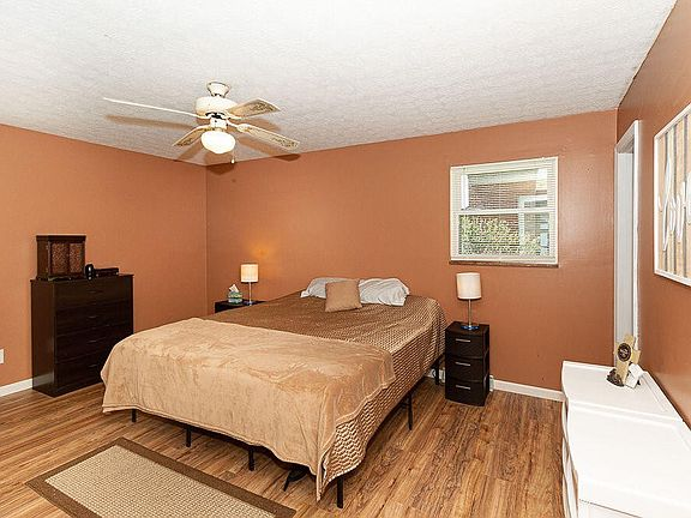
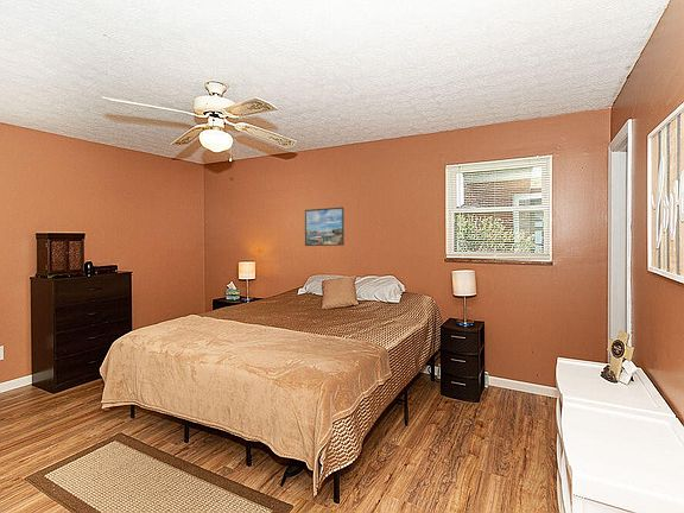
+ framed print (323, 227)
